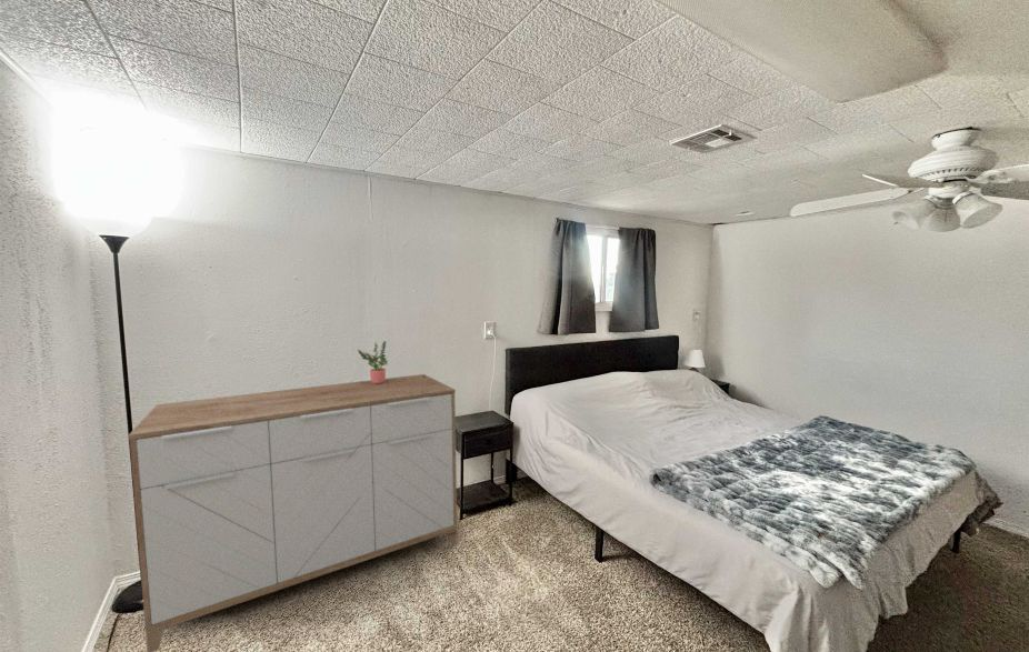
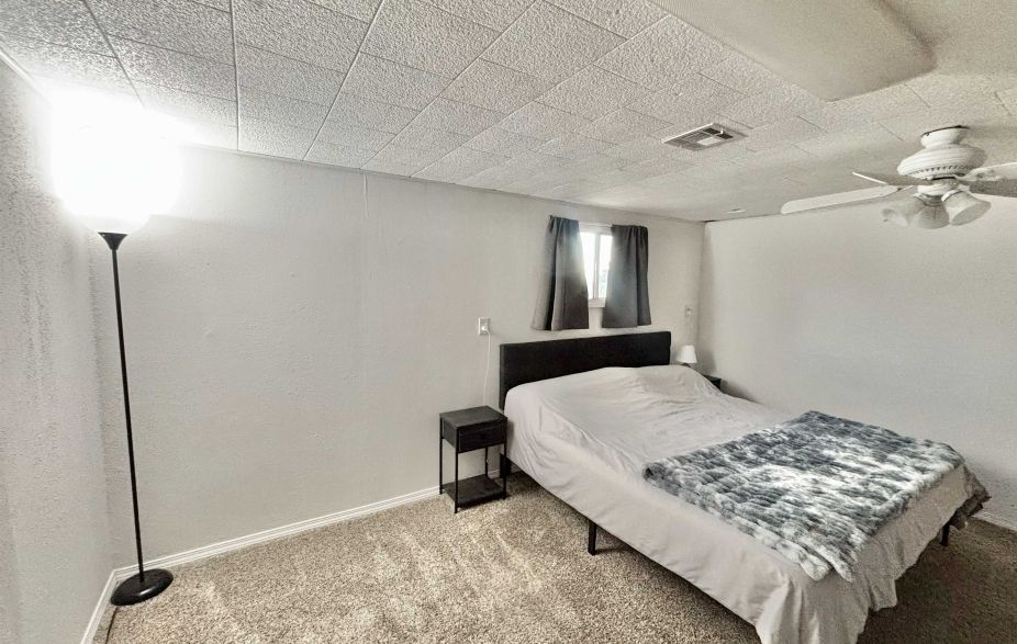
- potted plant (374, 363)
- sideboard (320, 480)
